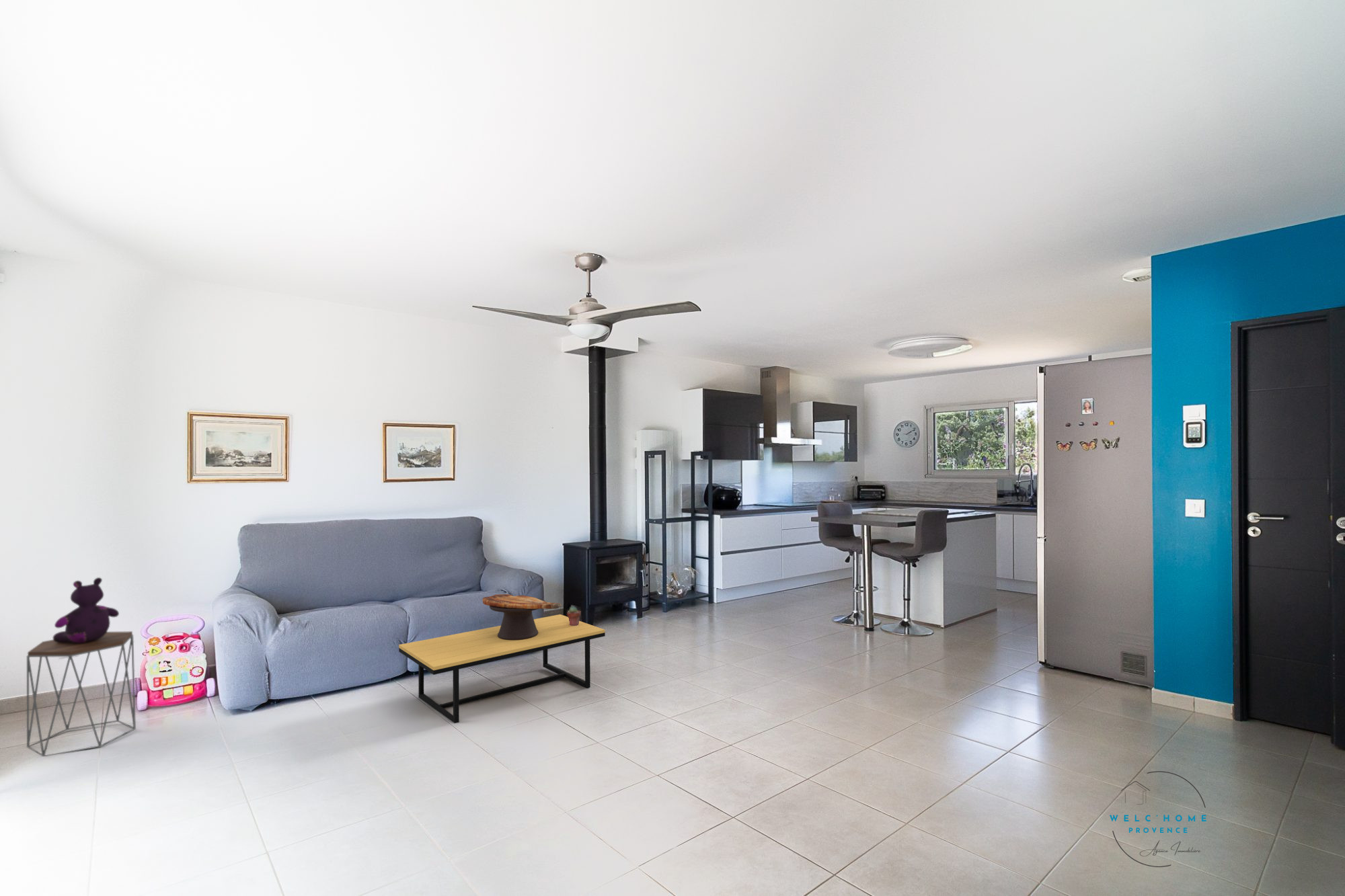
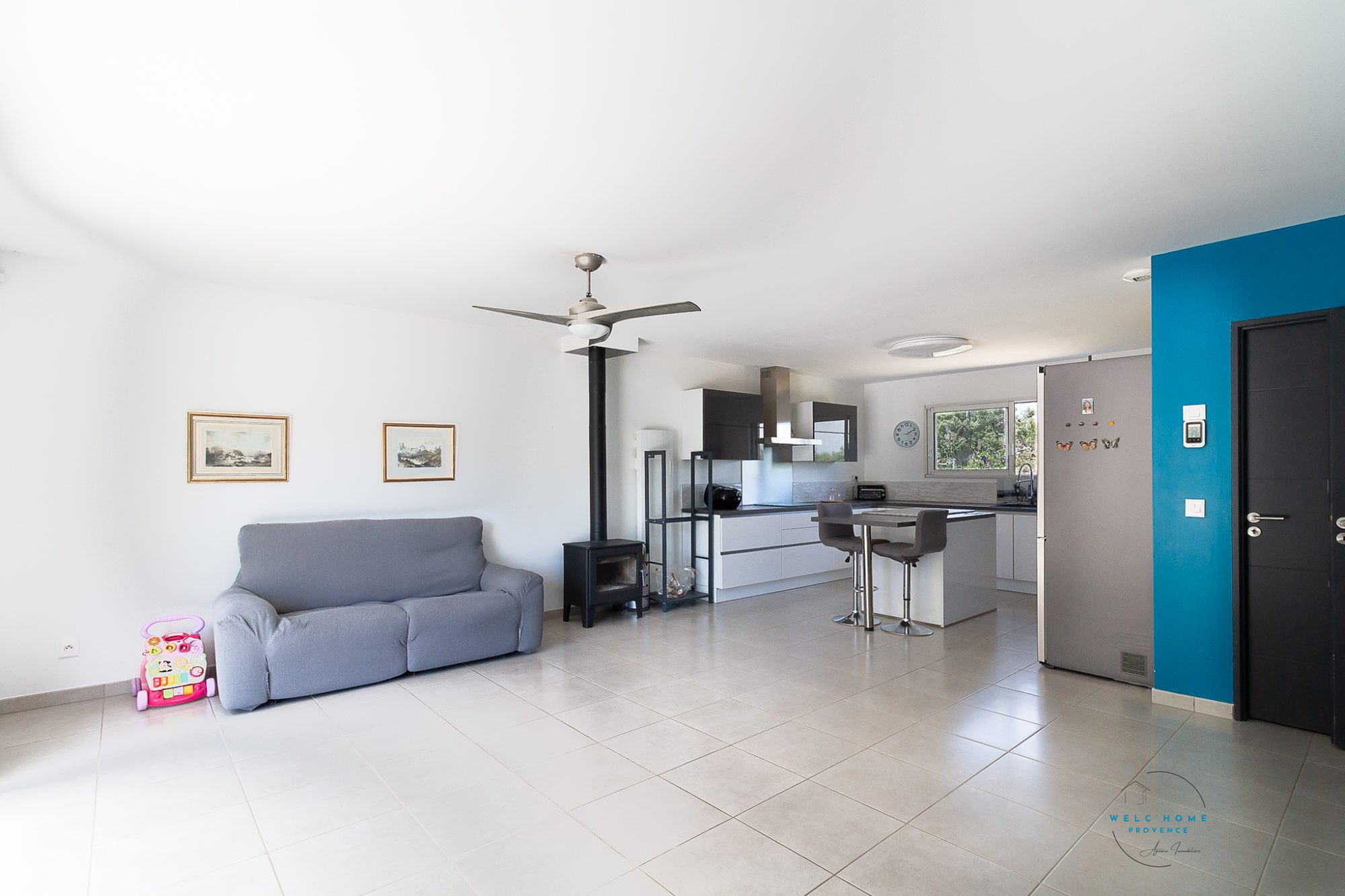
- coffee table (503, 659)
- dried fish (520, 617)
- stuffed animal (83, 609)
- potted succulent (574, 615)
- side table (82, 690)
